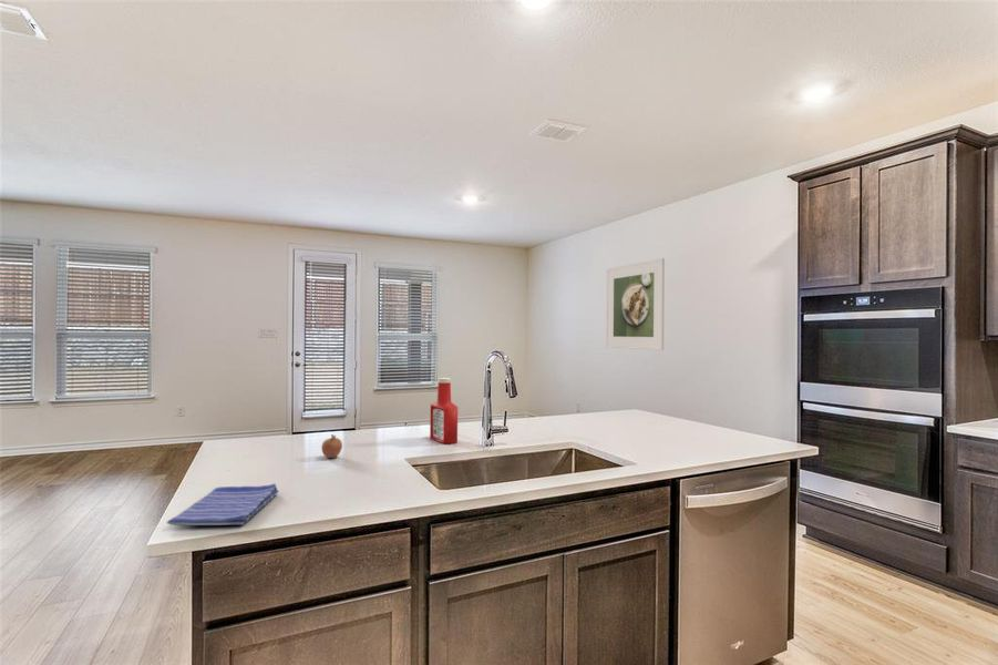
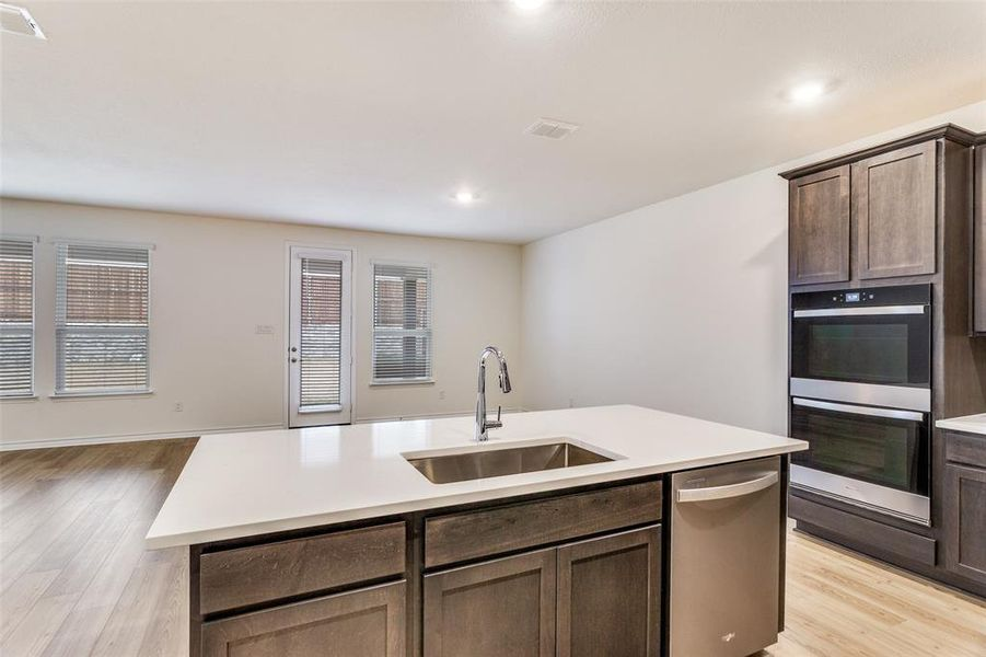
- soap bottle (443, 409)
- dish towel (228, 502)
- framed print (632, 306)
- fruit (331, 446)
